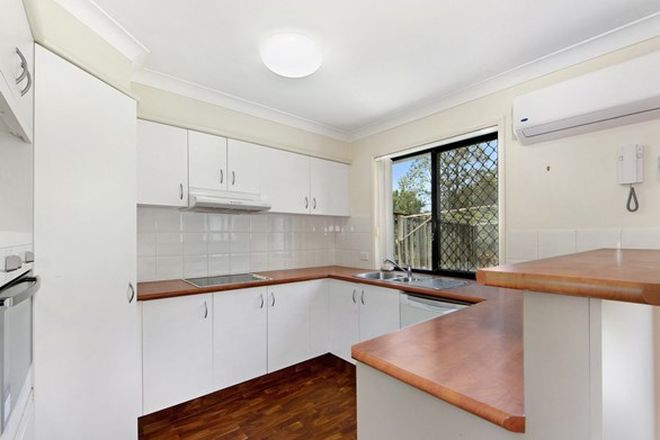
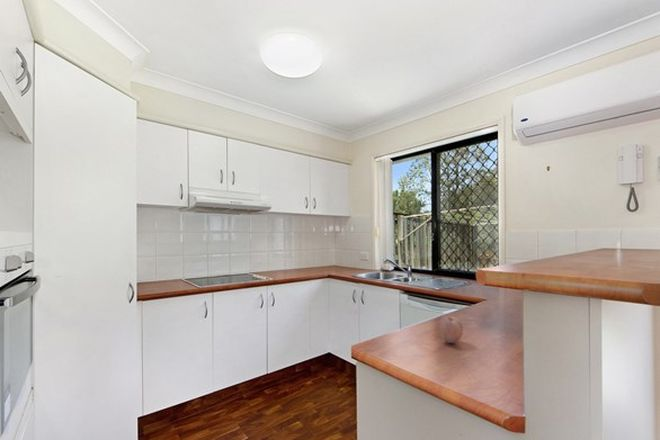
+ fruit (450, 329)
